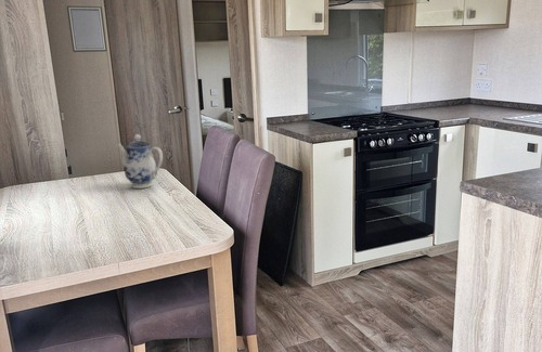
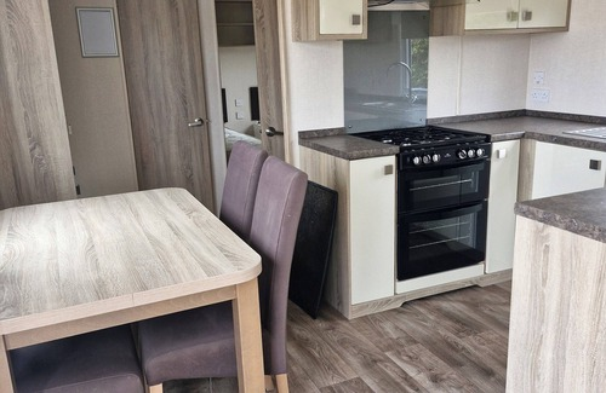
- teapot (140, 160)
